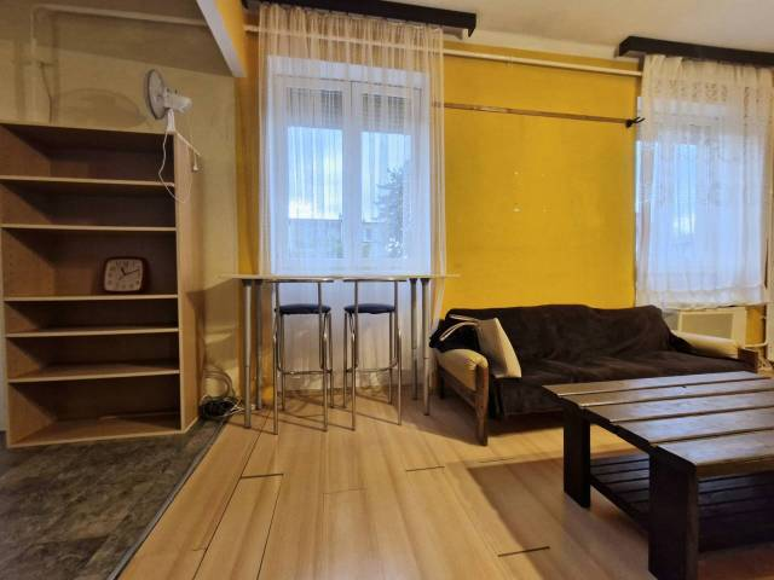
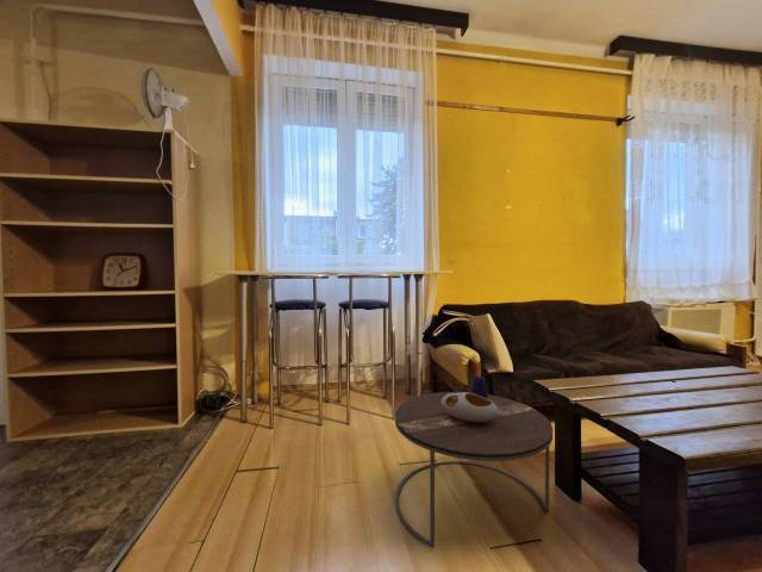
+ side table (469, 442)
